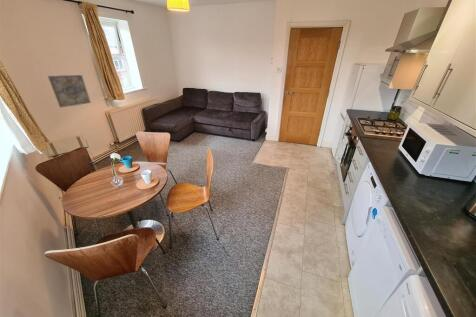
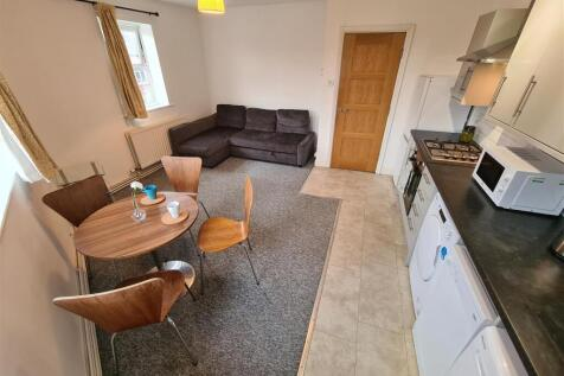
- wall art (71, 90)
